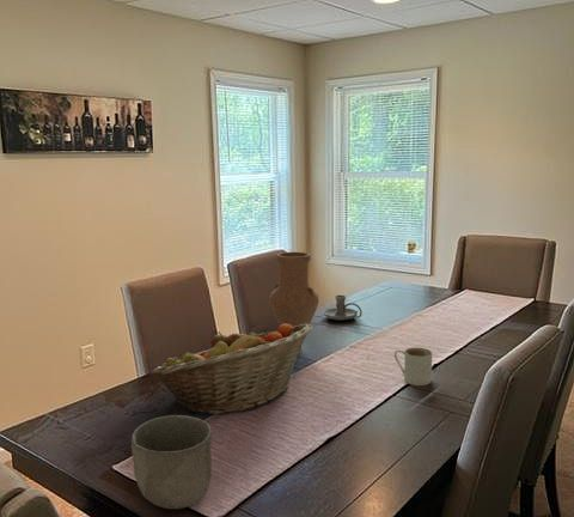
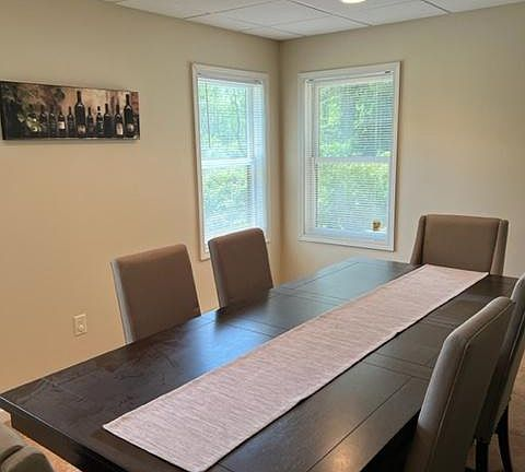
- vase (294, 302)
- bowl (173, 464)
- mug (411, 365)
- candle holder (343, 308)
- fruit basket (236, 360)
